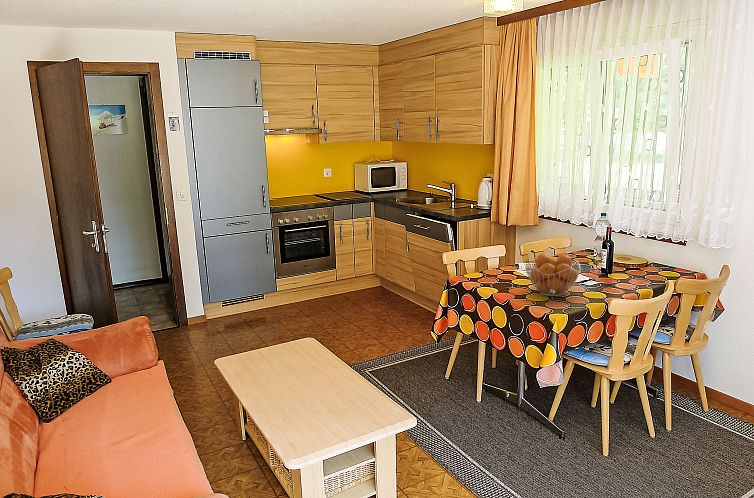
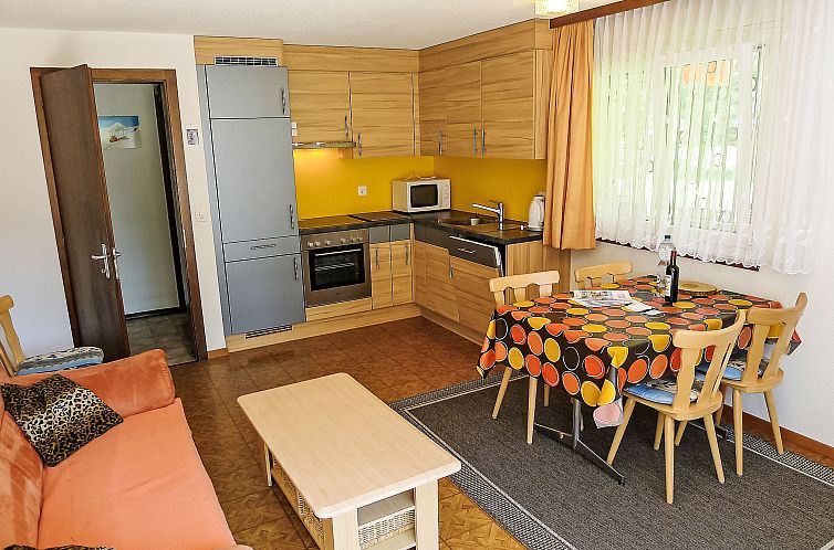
- fruit basket (552, 274)
